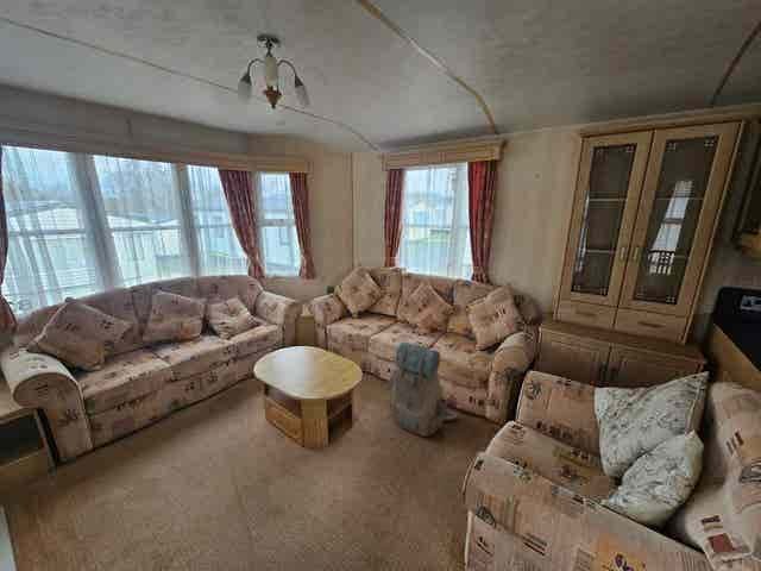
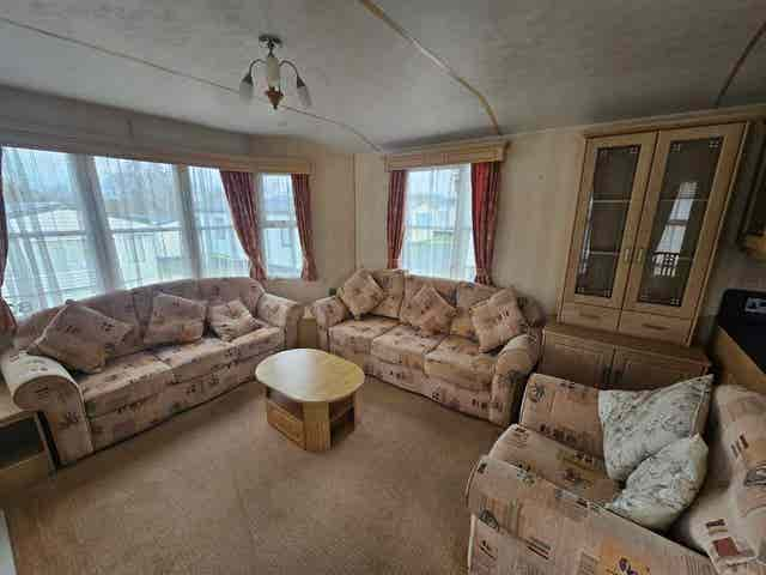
- backpack (419, 381)
